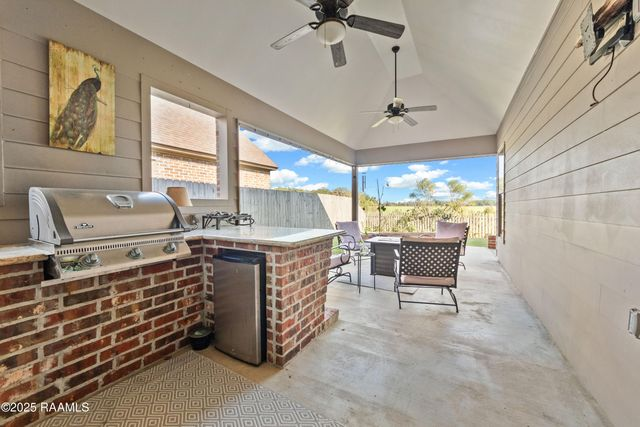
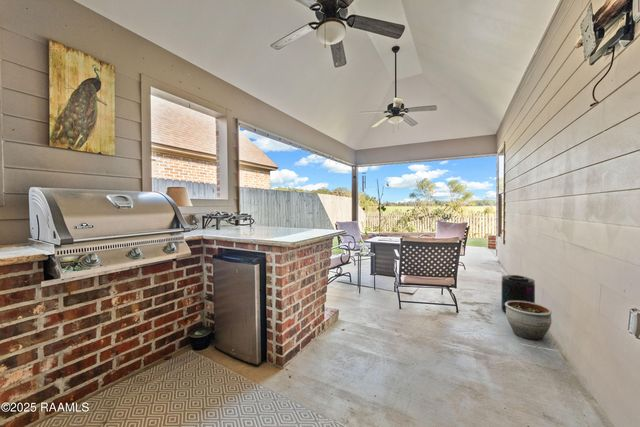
+ supplement container (517, 294)
+ planter pot (527, 318)
